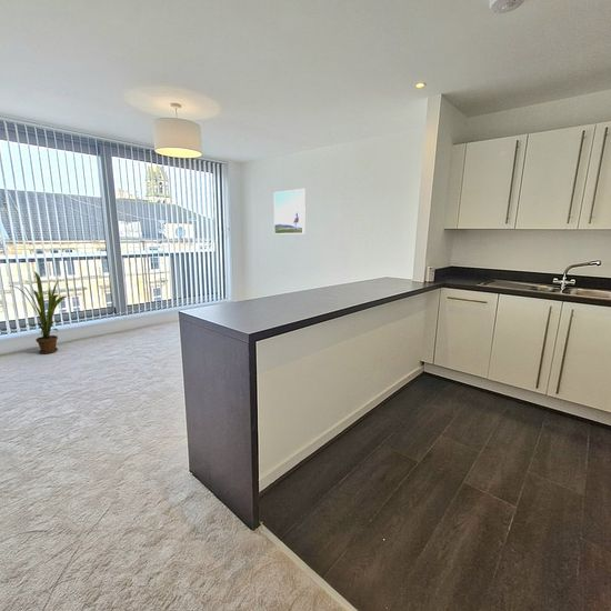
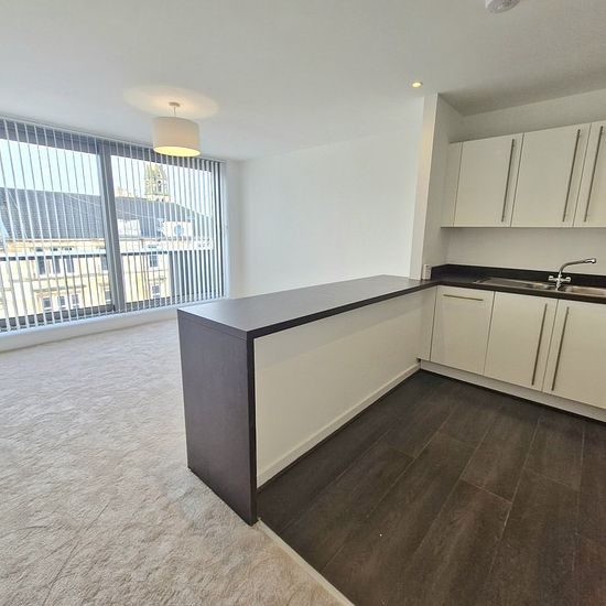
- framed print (289, 212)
- house plant (40, 312)
